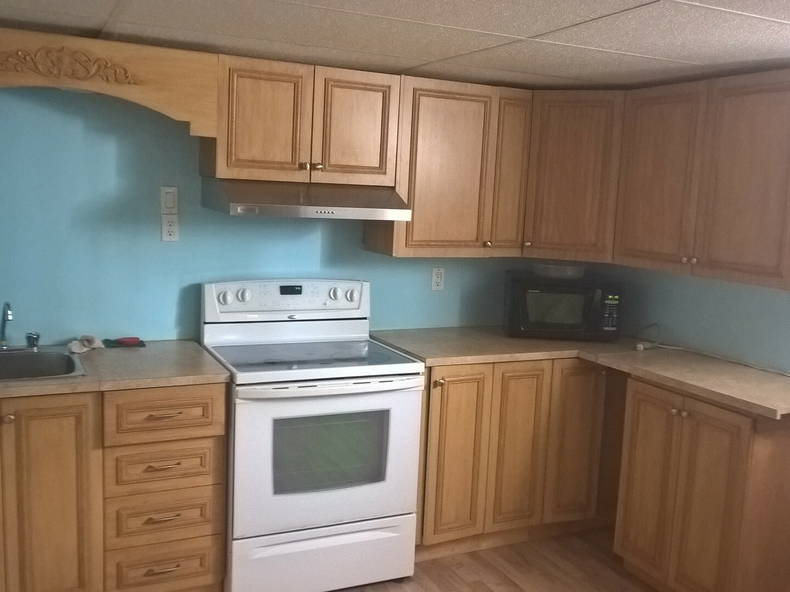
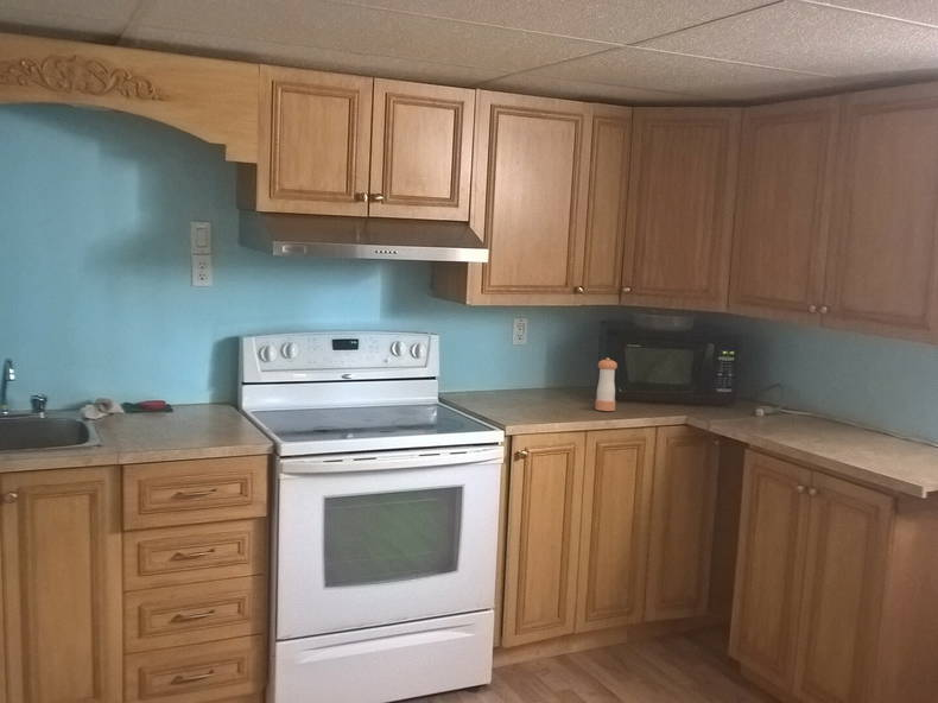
+ pepper shaker (606, 384)
